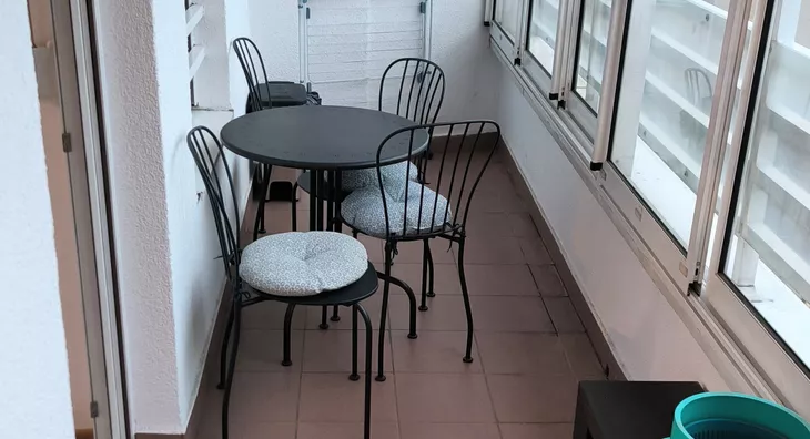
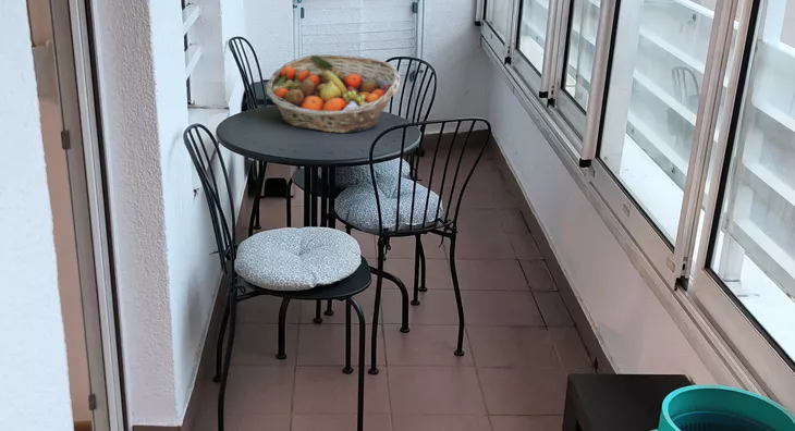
+ fruit basket (332, 93)
